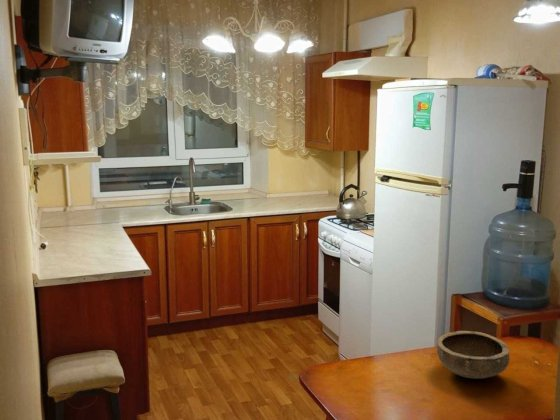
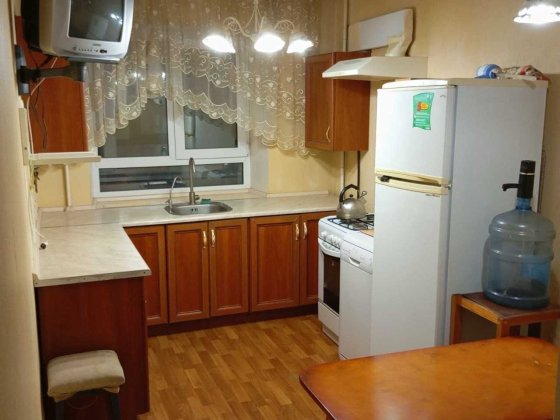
- bowl (470, 358)
